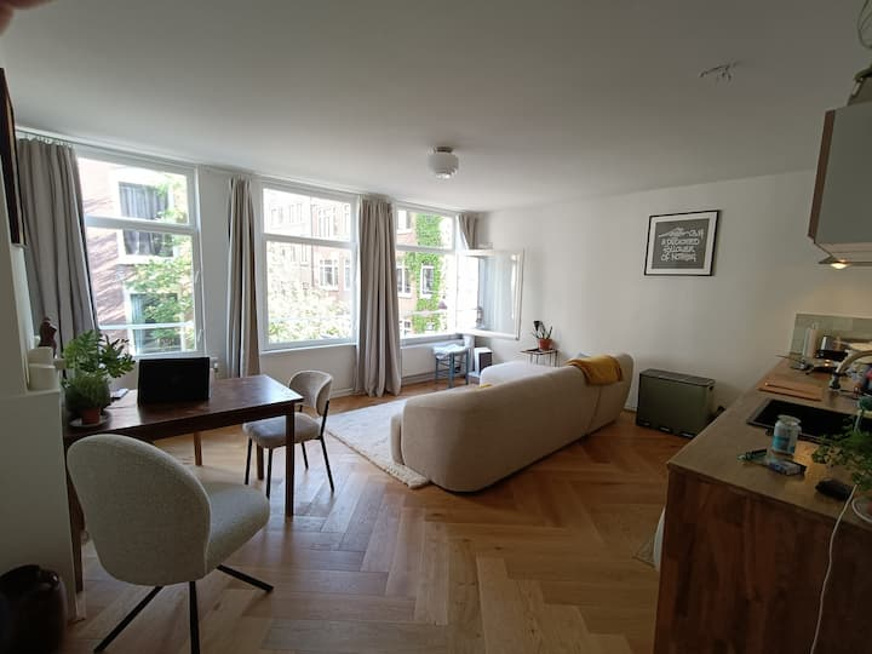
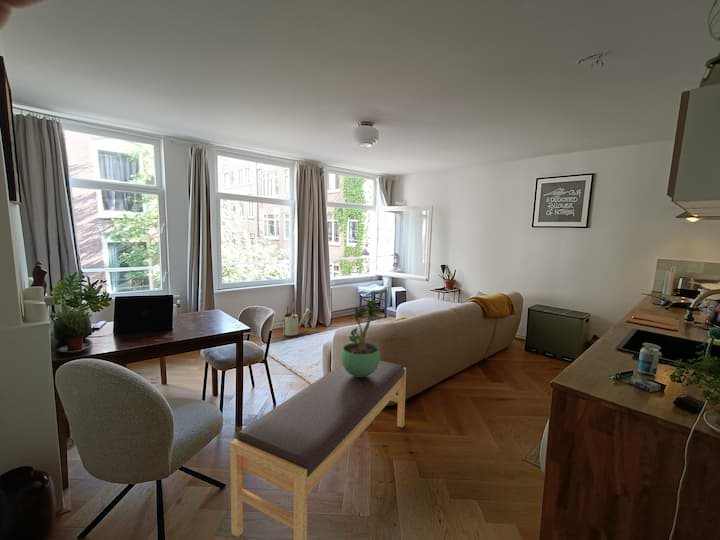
+ potted plant (362, 337)
+ watering can (296, 320)
+ bench (338, 429)
